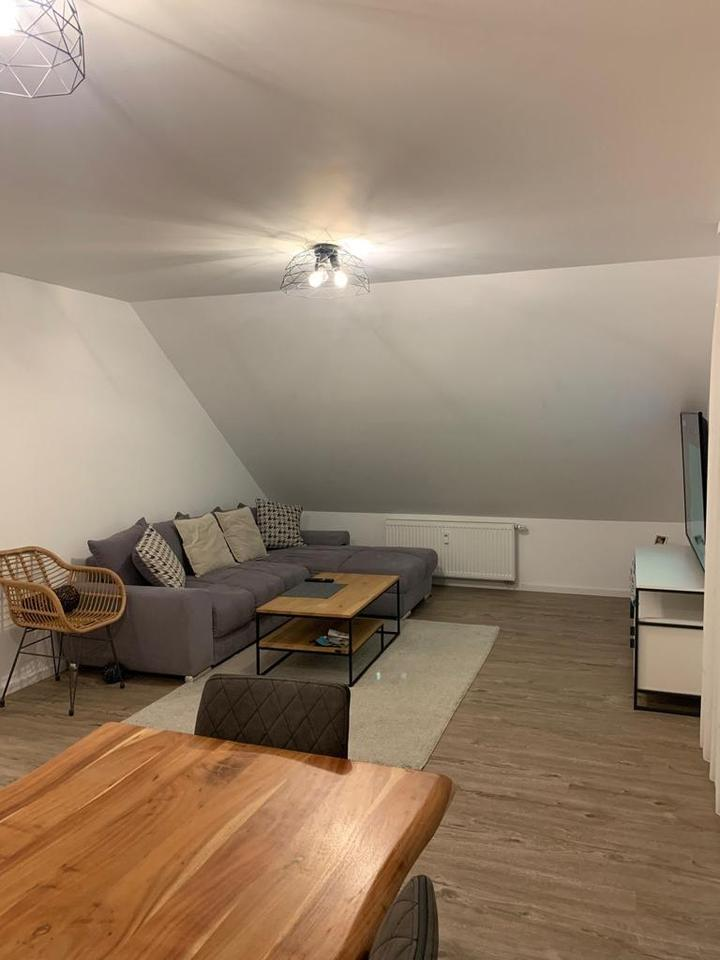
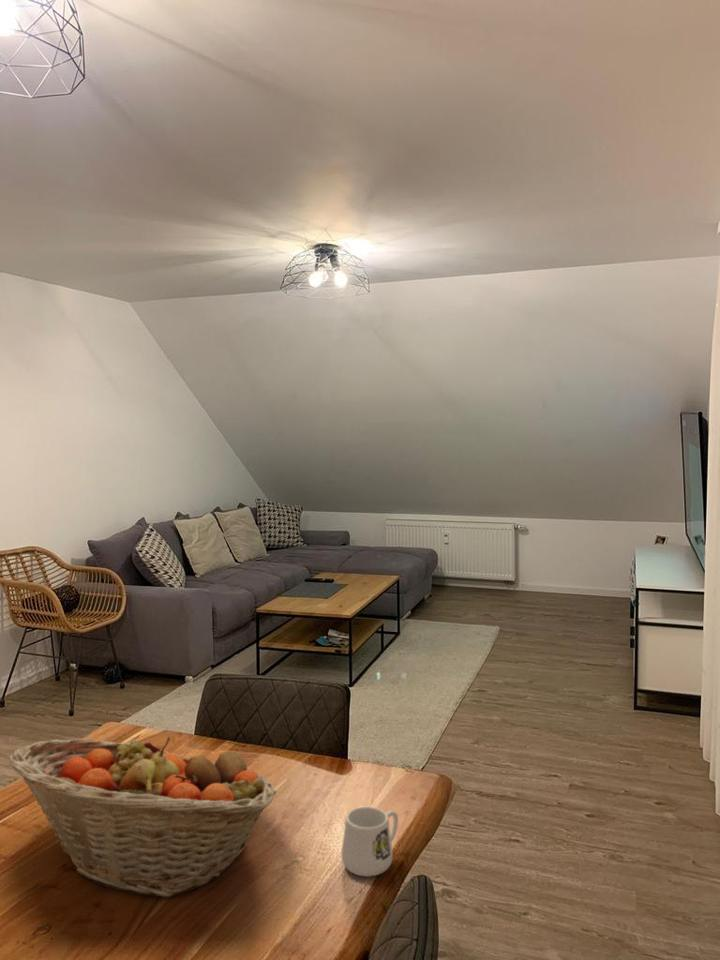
+ fruit basket (145, 793)
+ mug (373, 837)
